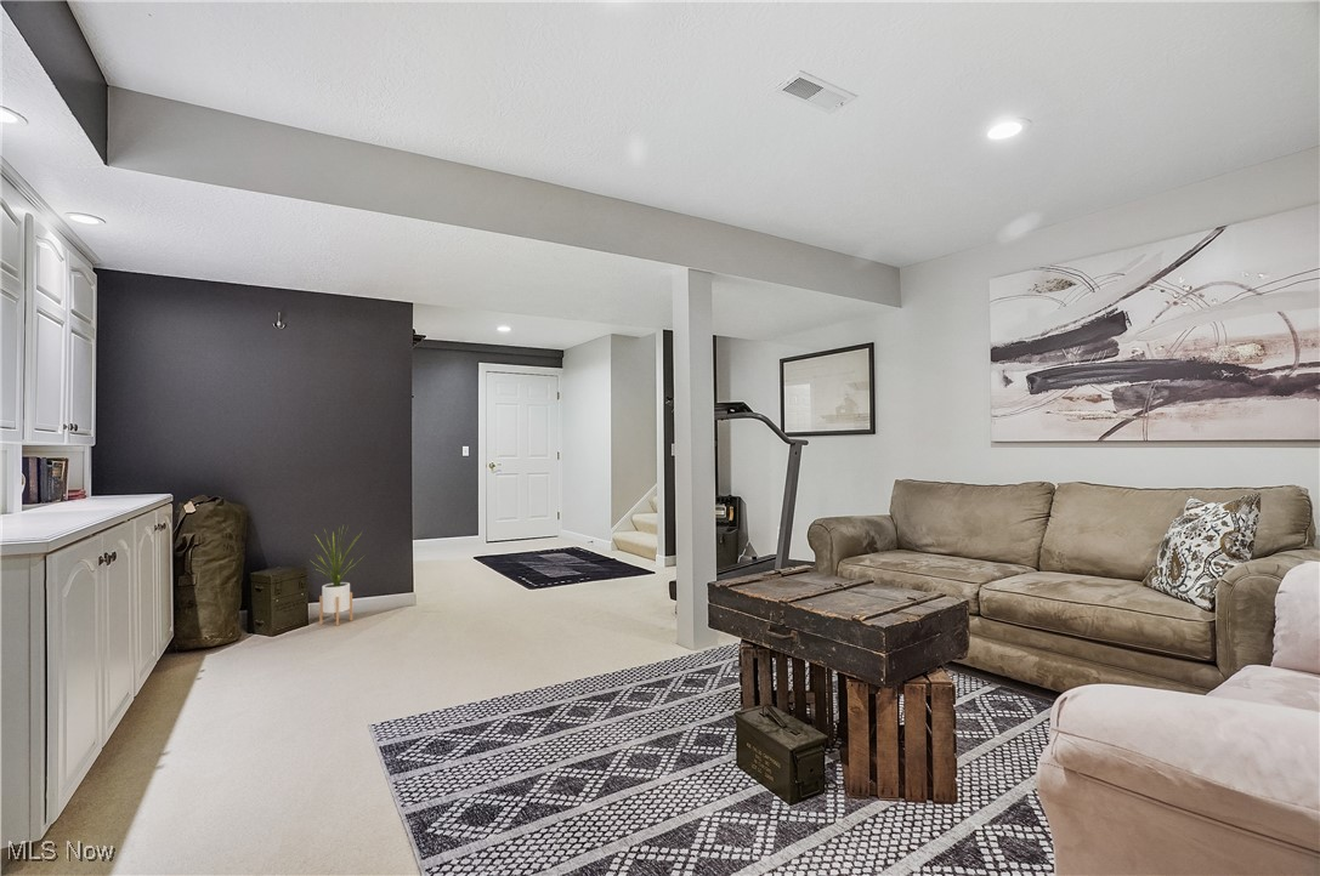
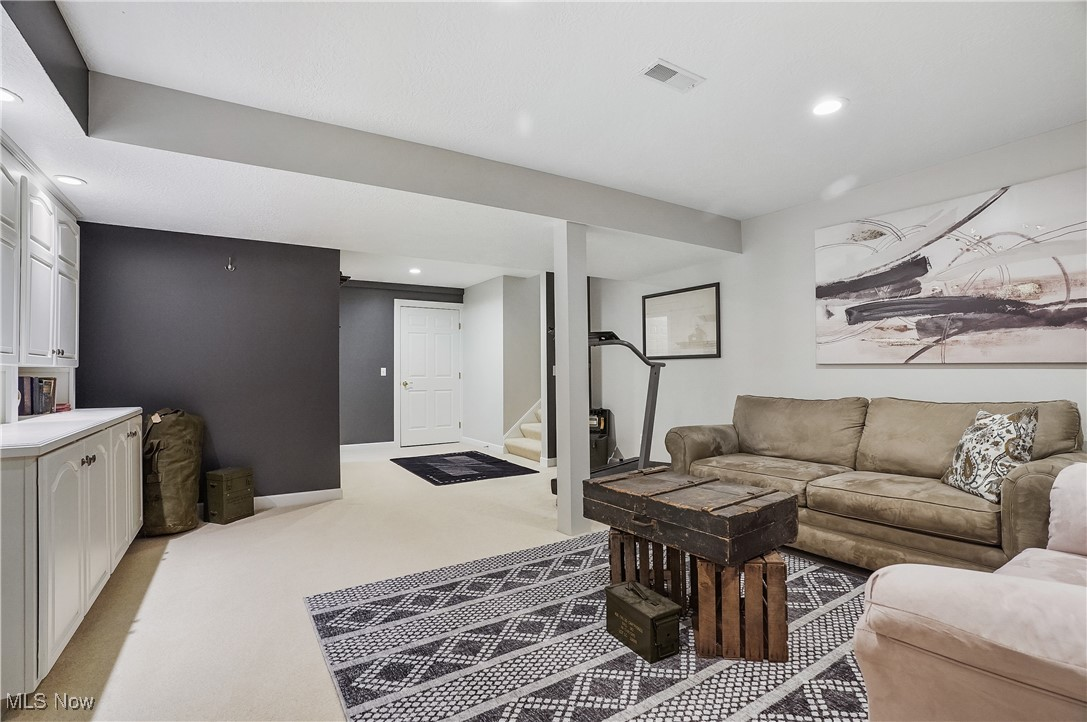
- house plant (336, 573)
